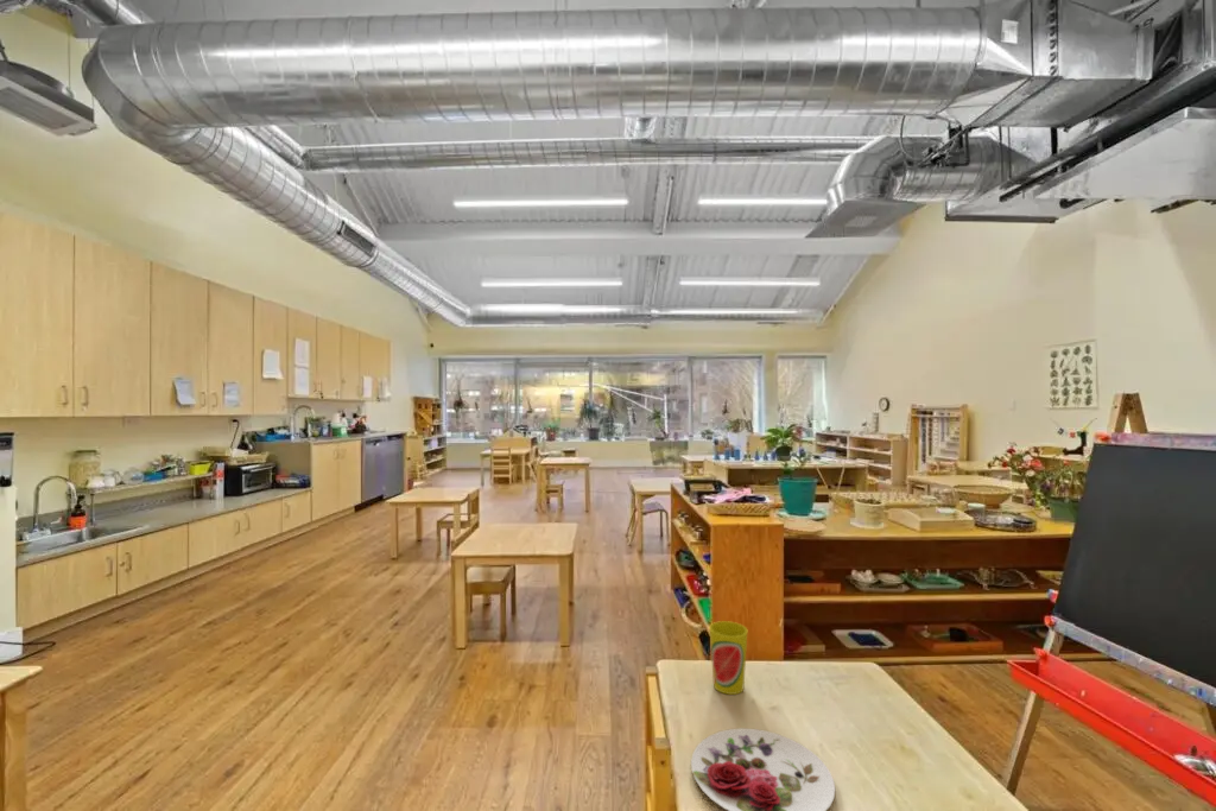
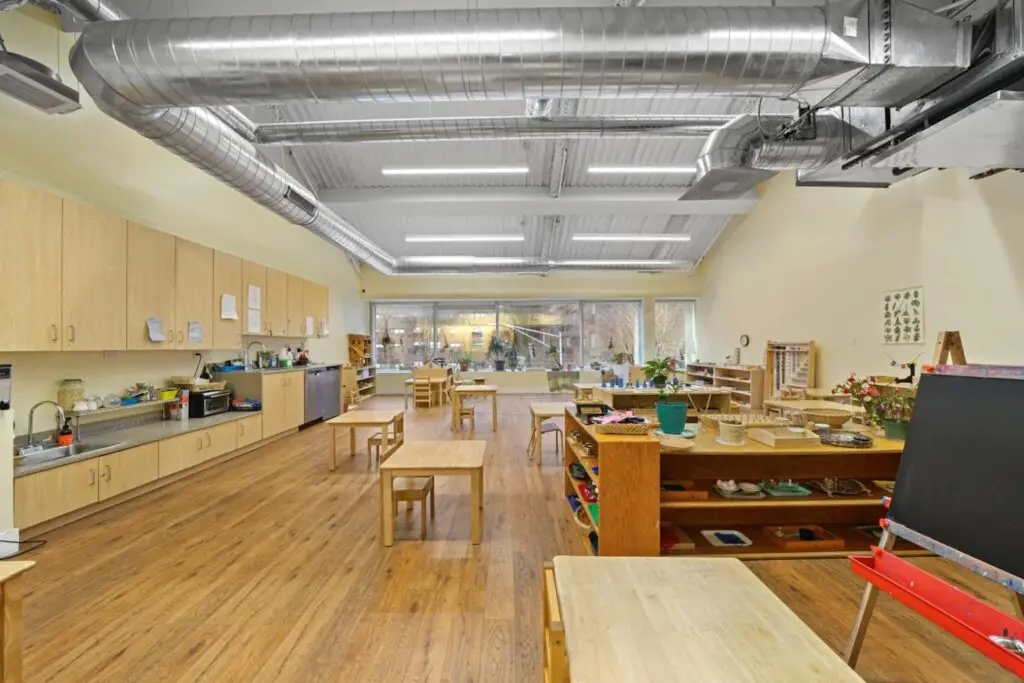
- plate (760, 769)
- cup (728, 657)
